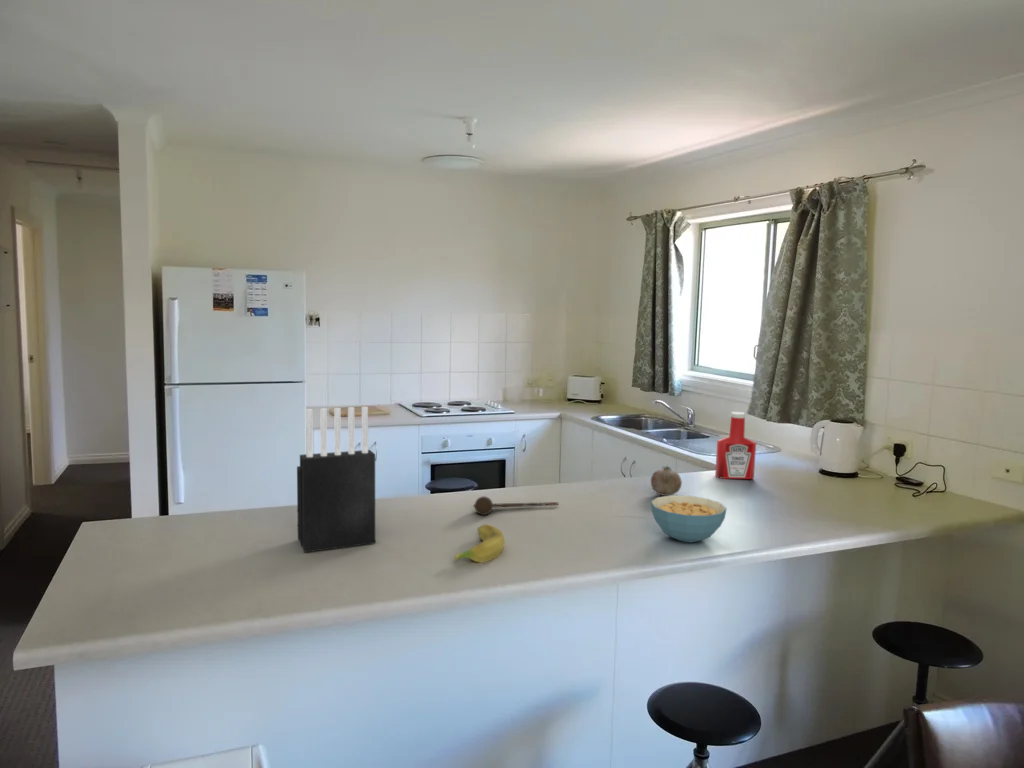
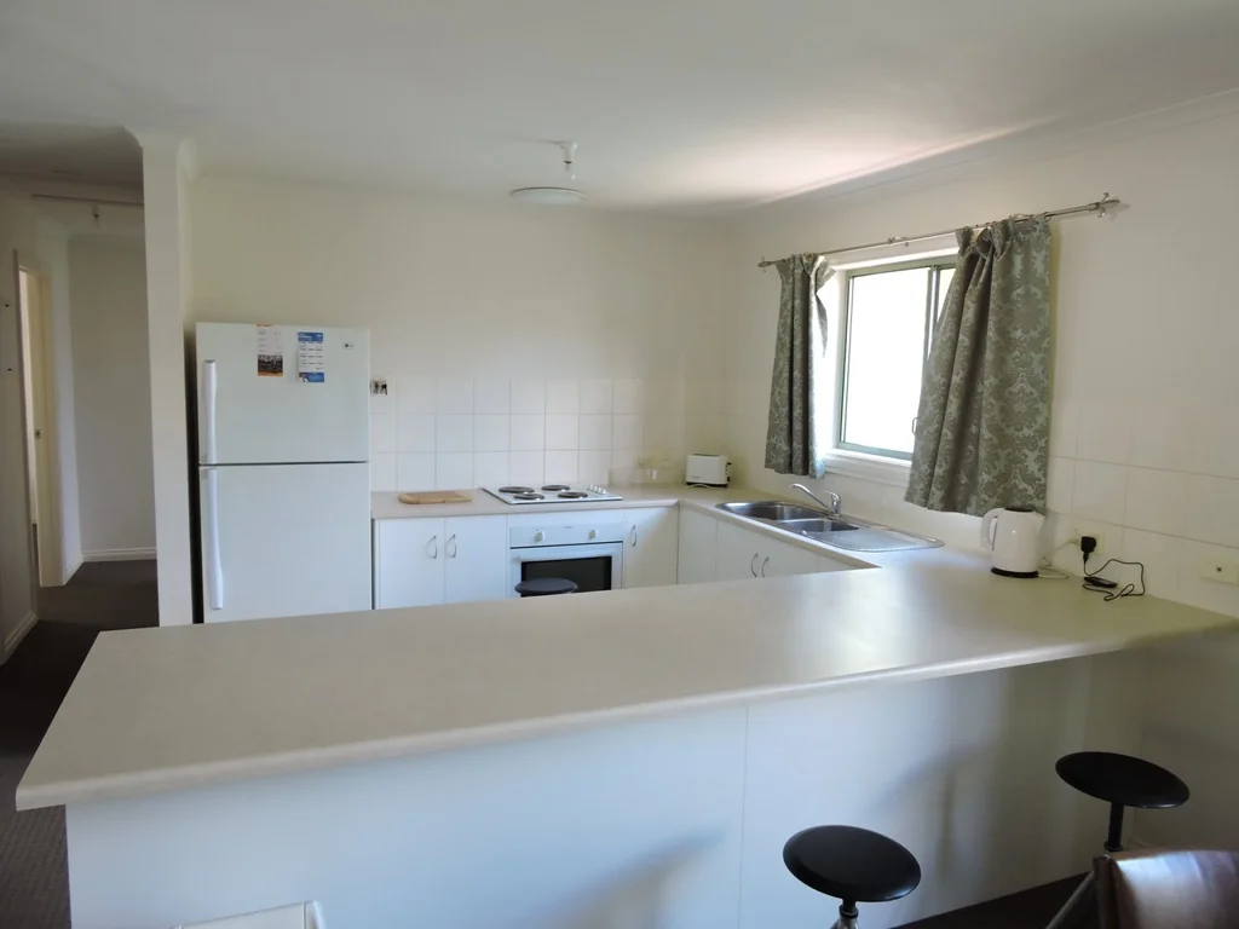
- banana (477, 545)
- knife block (335, 473)
- cereal bowl (687, 522)
- soap bottle (736, 445)
- spoon (518, 503)
- fruit (666, 480)
